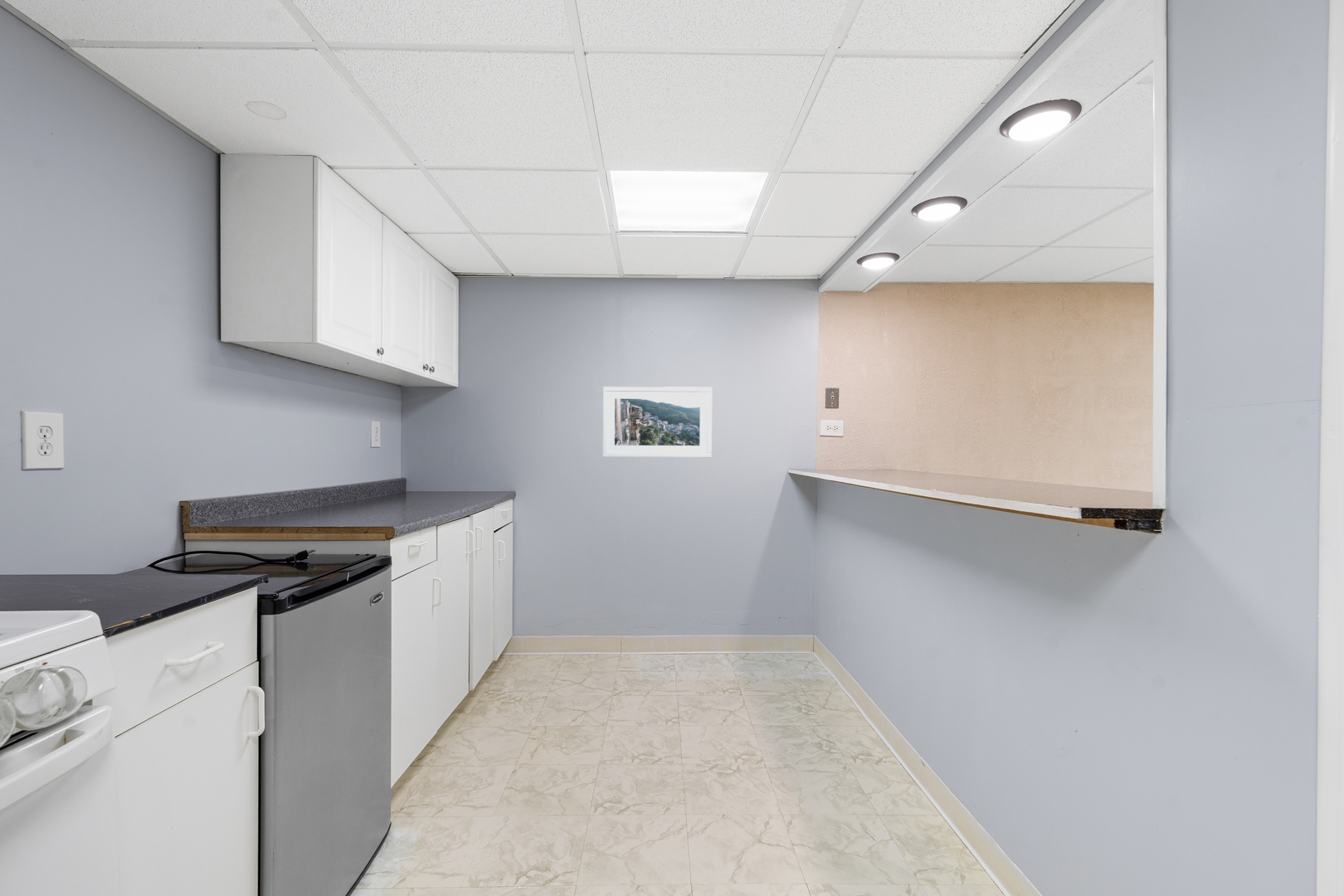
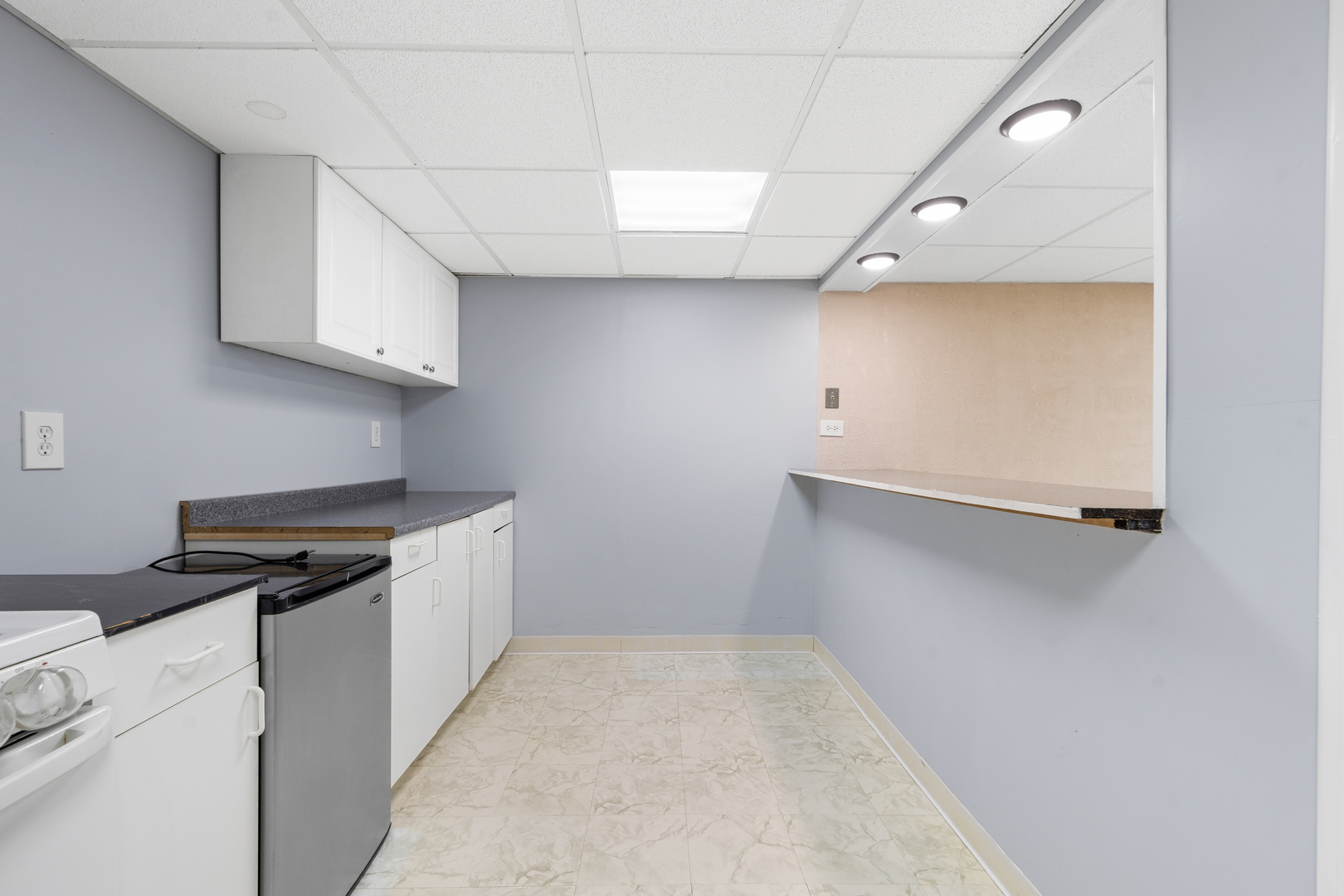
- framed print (657, 421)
